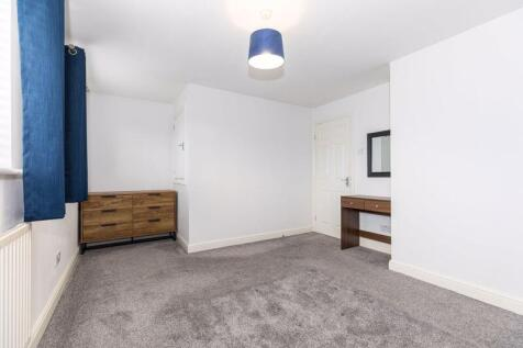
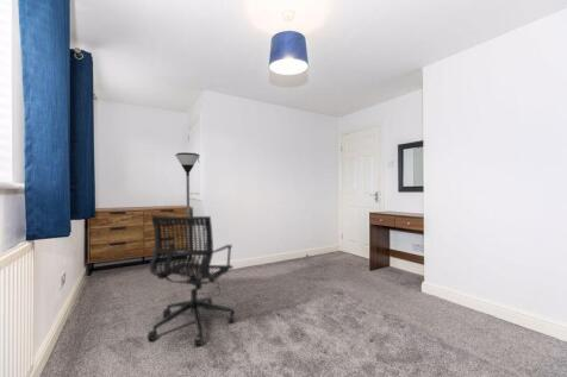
+ floor lamp (187, 215)
+ office chair (194, 268)
